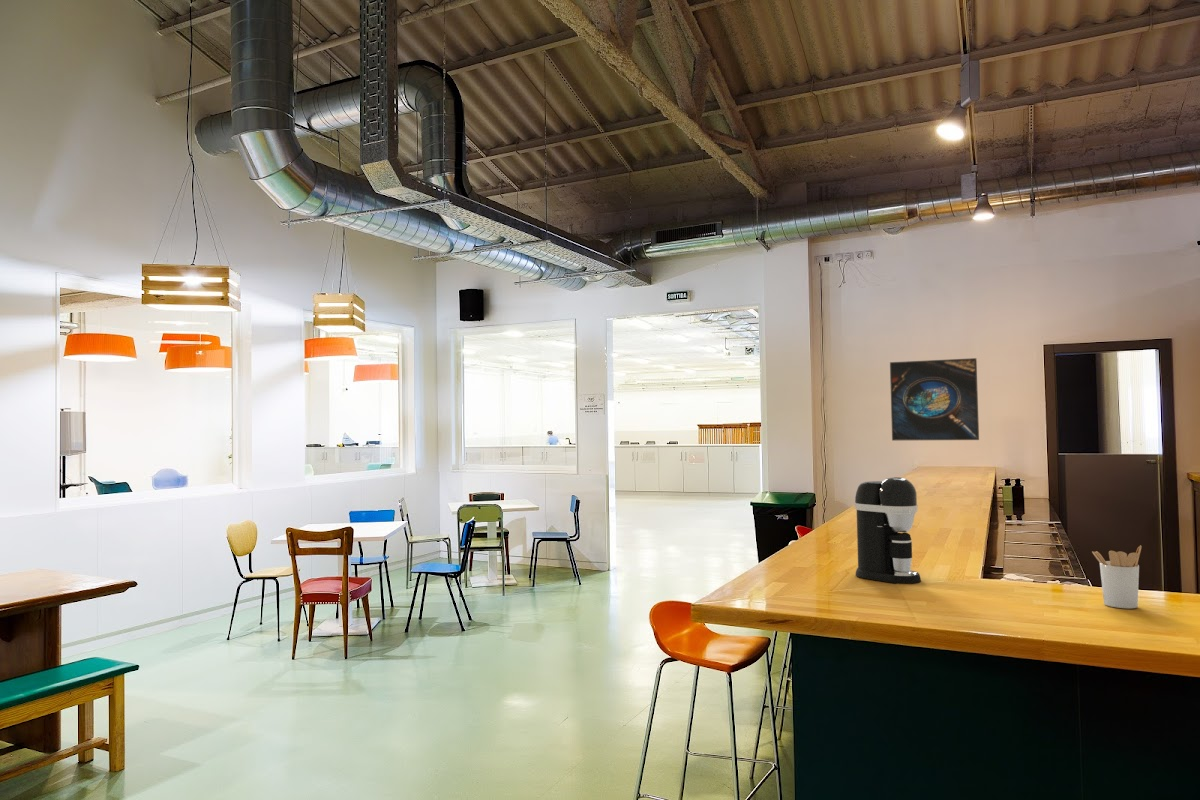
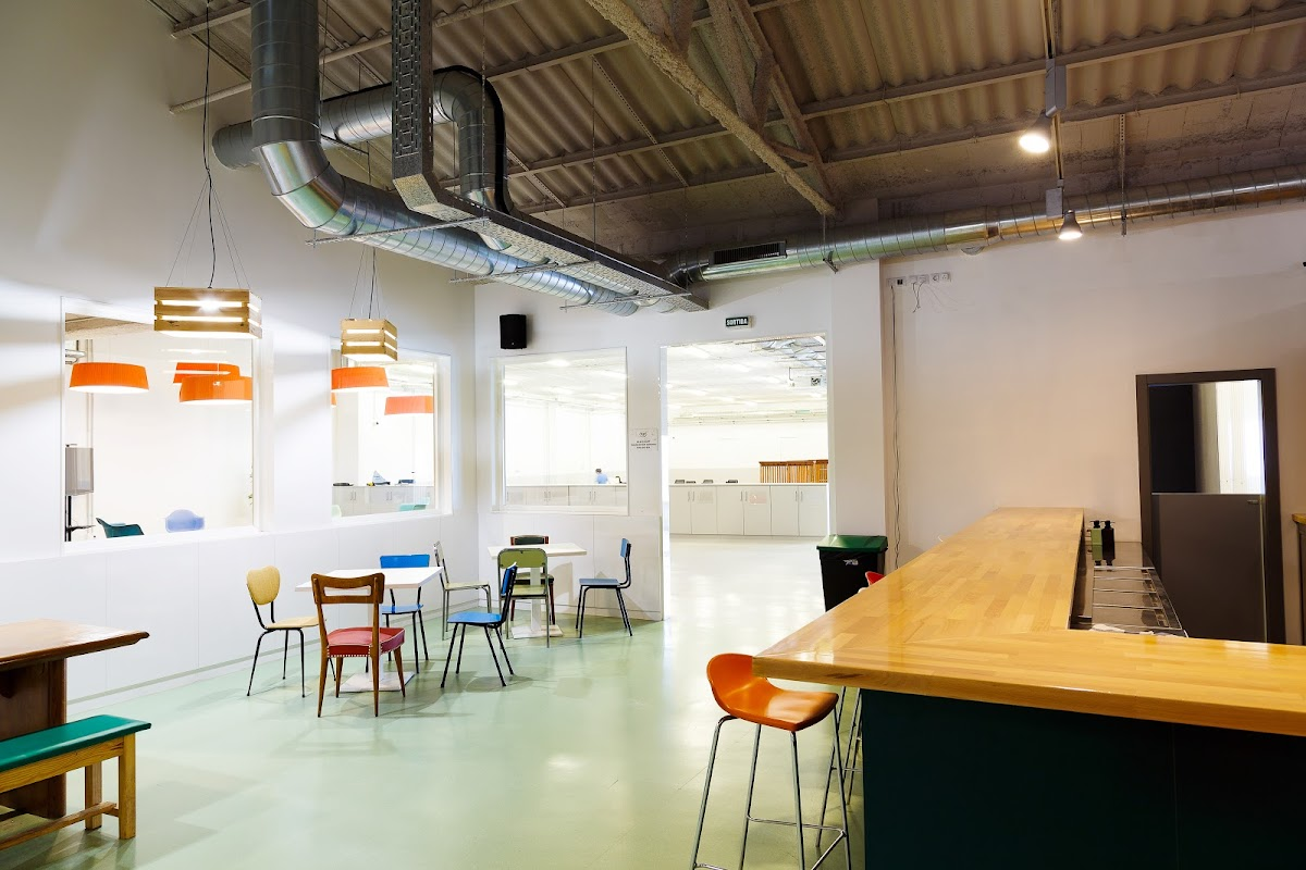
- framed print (933, 400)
- coffee maker (886, 527)
- utensil holder (1121, 576)
